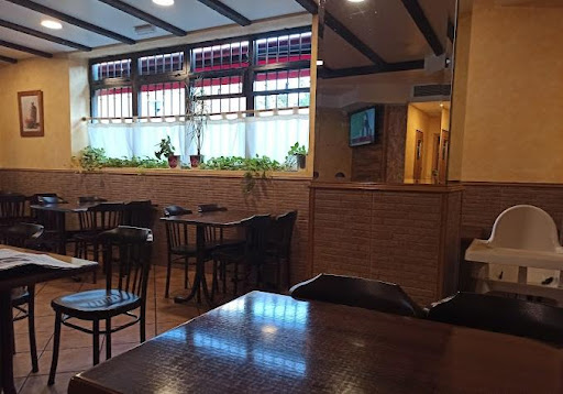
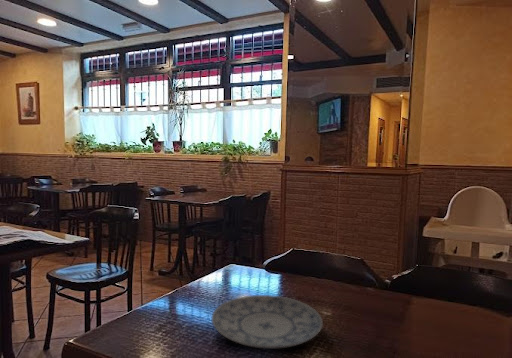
+ plate (266, 322)
